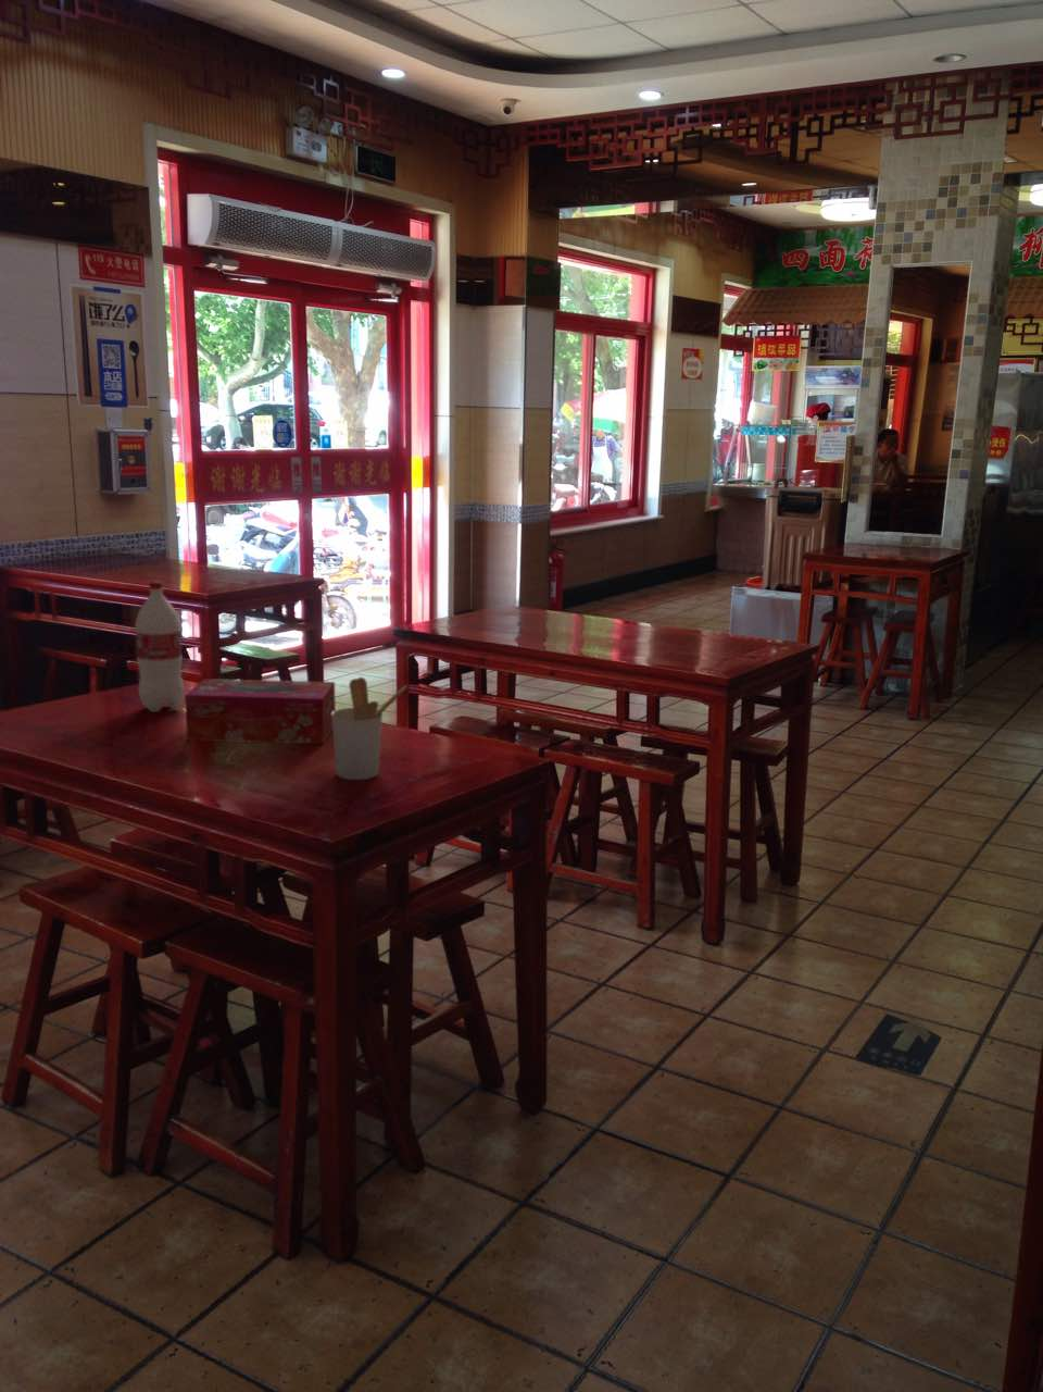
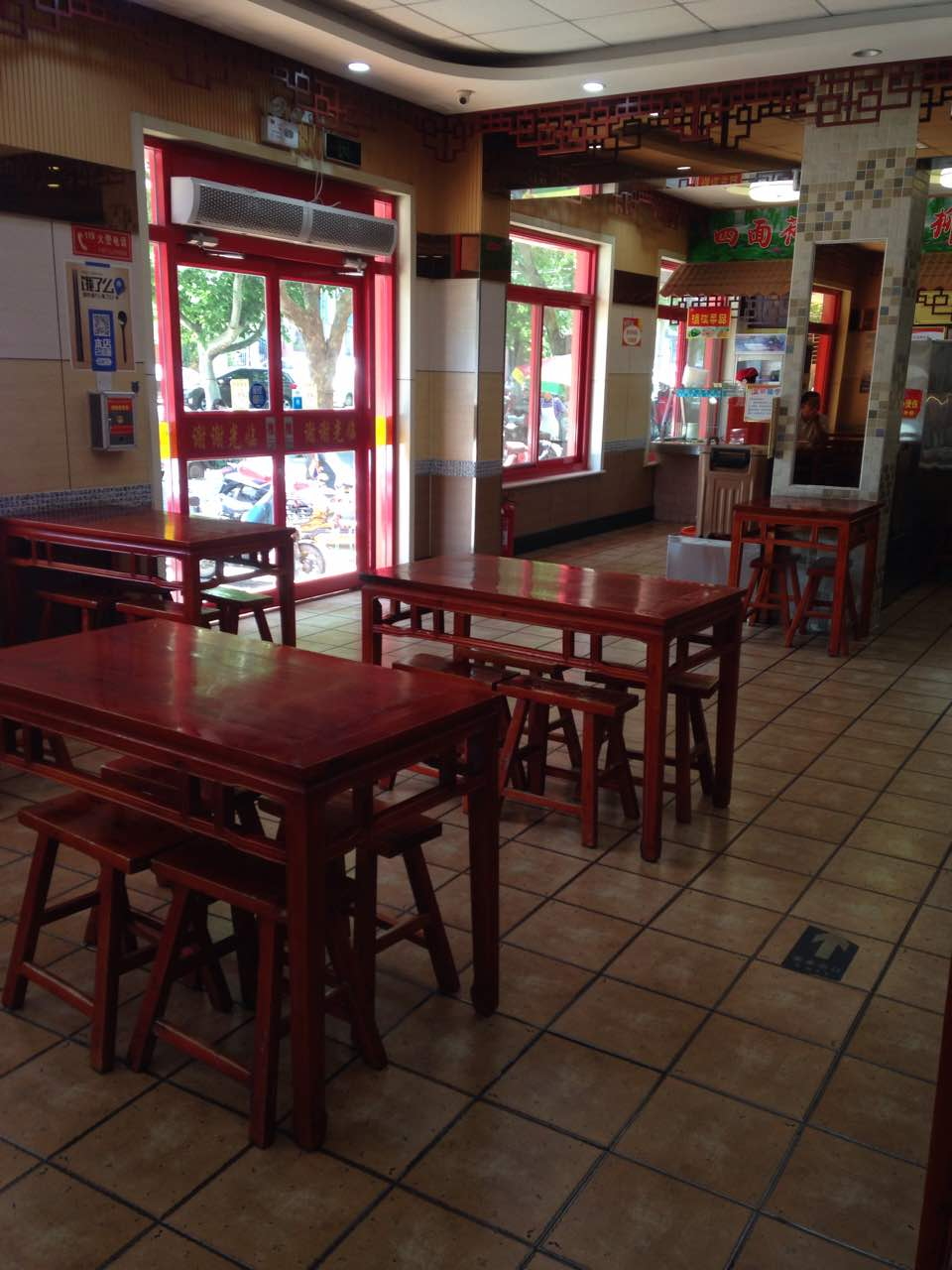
- tissue box (262, 710)
- bottle (159, 644)
- utensil holder (370, 729)
